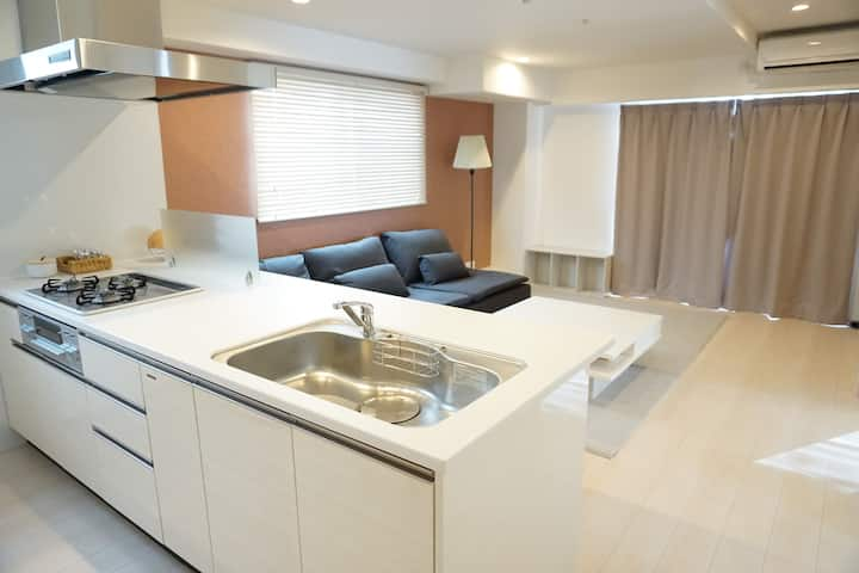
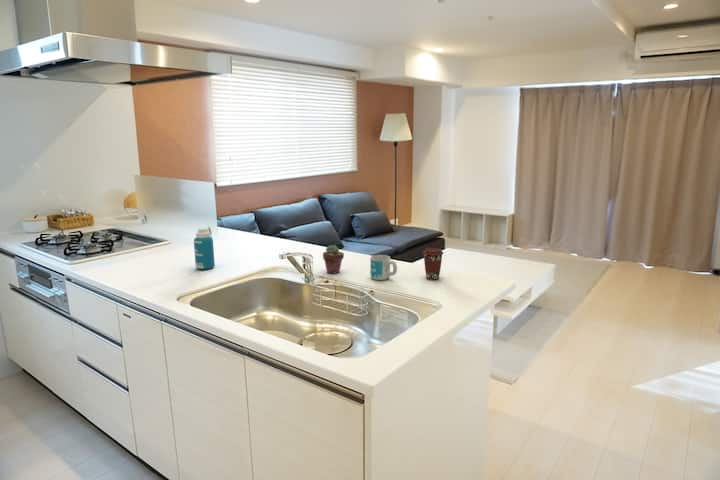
+ potted succulent (333, 258)
+ coffee cup (432, 263)
+ bottle (203, 248)
+ mug (384, 268)
